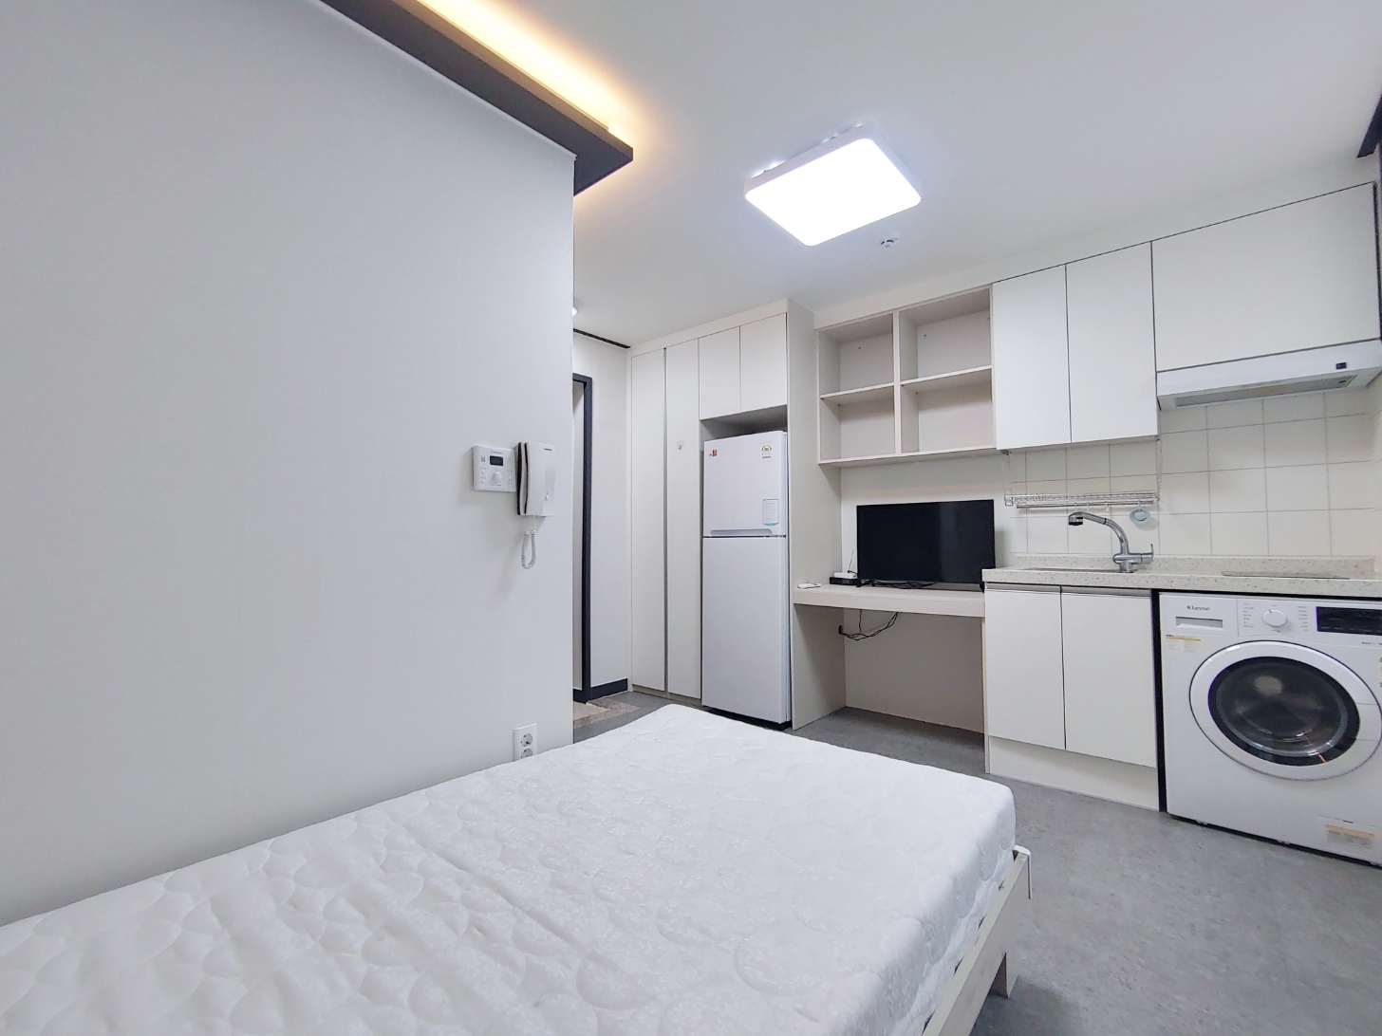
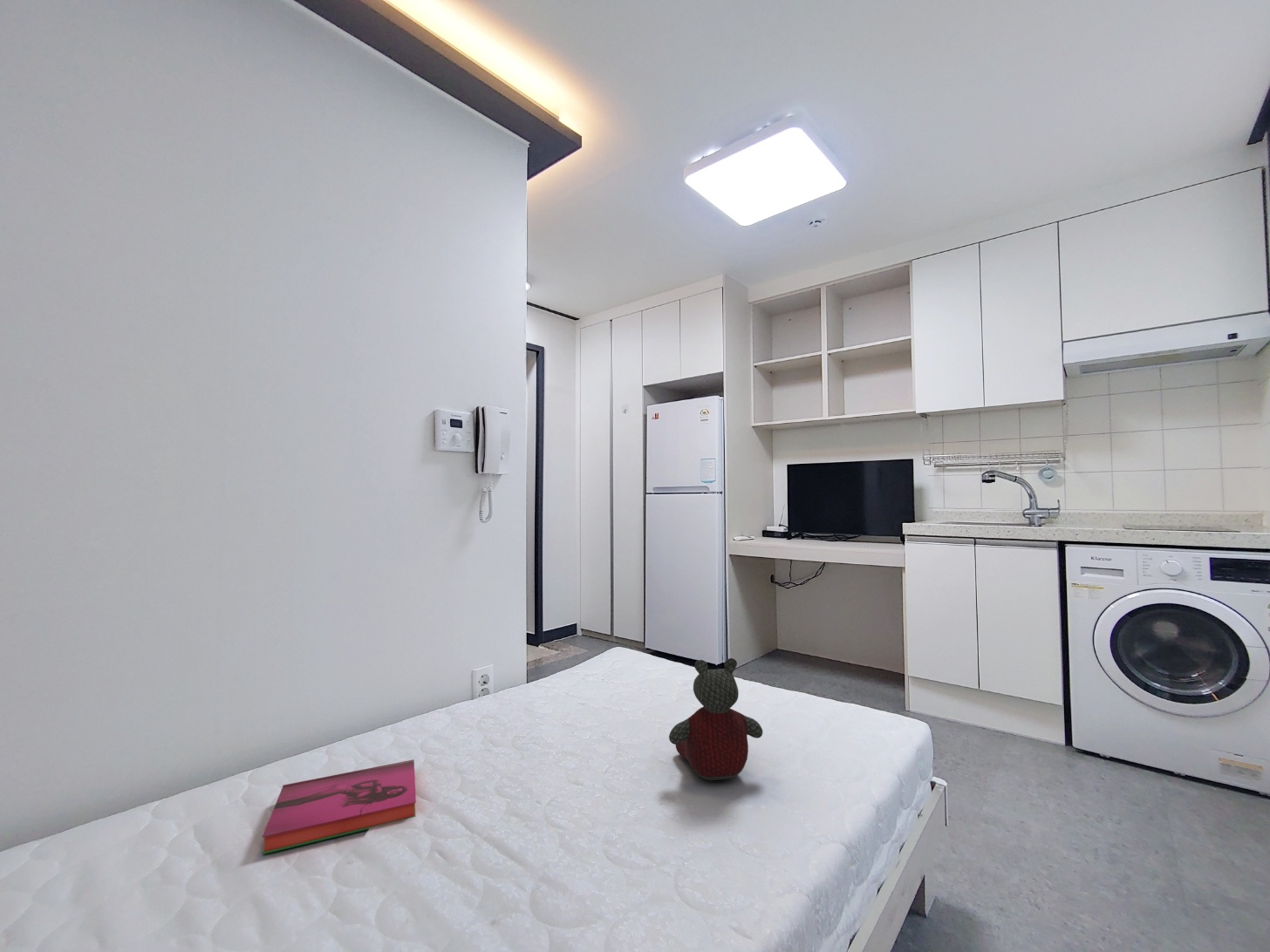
+ hardback book (347, 800)
+ stuffed bear (711, 710)
